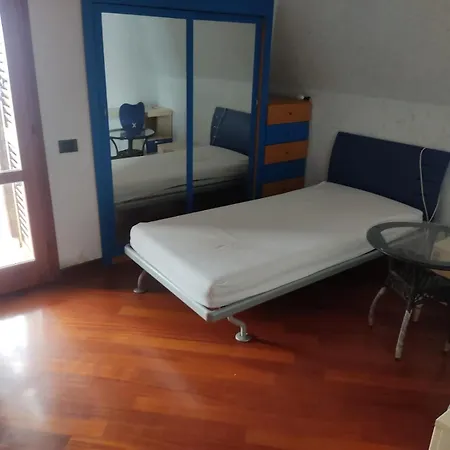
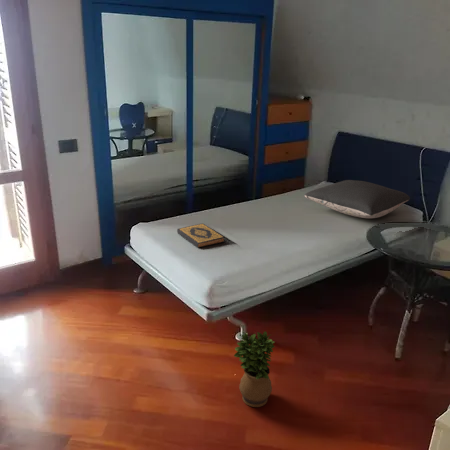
+ potted plant (255, 363)
+ pillow (357, 196)
+ hardback book (200, 235)
